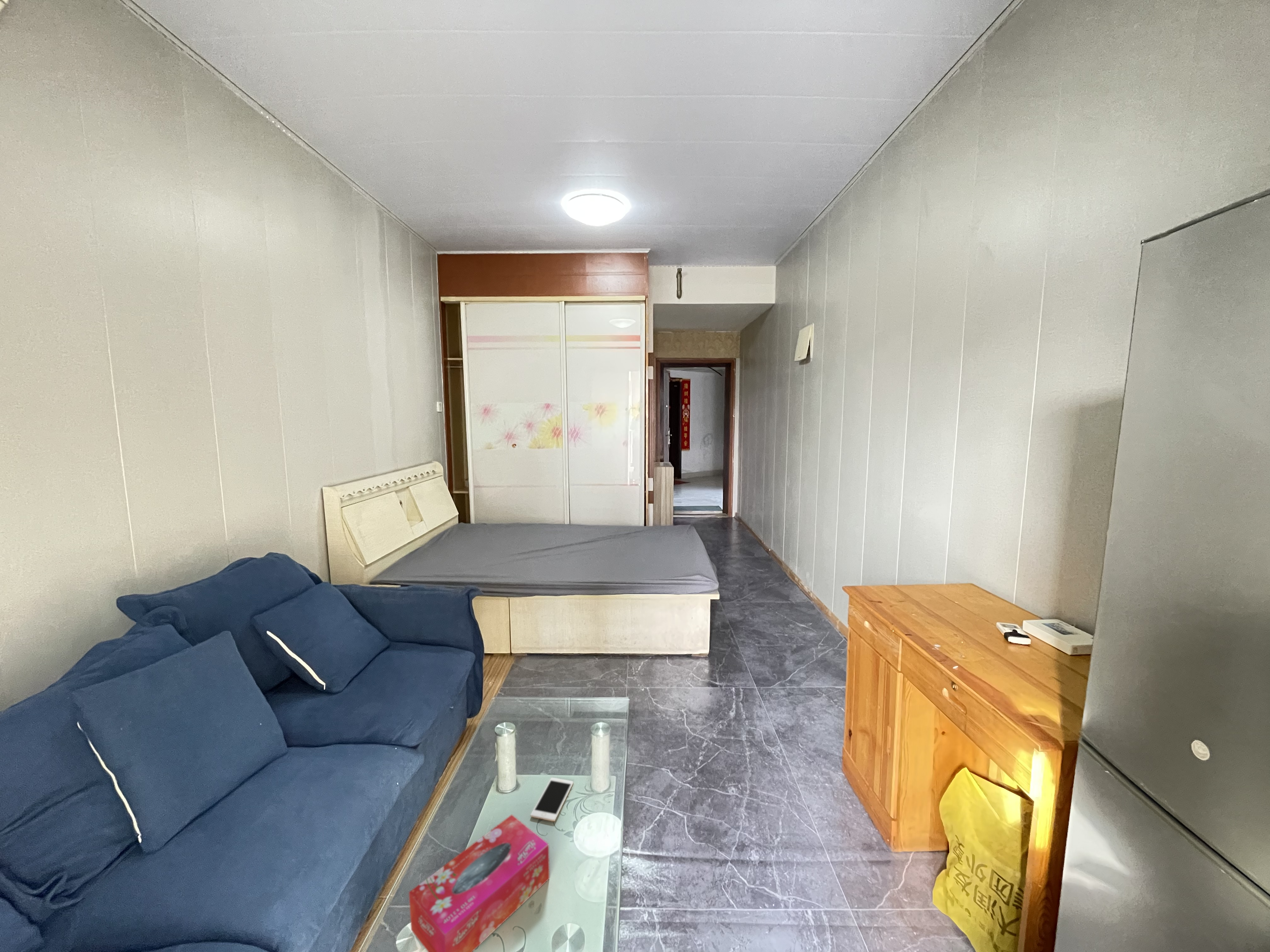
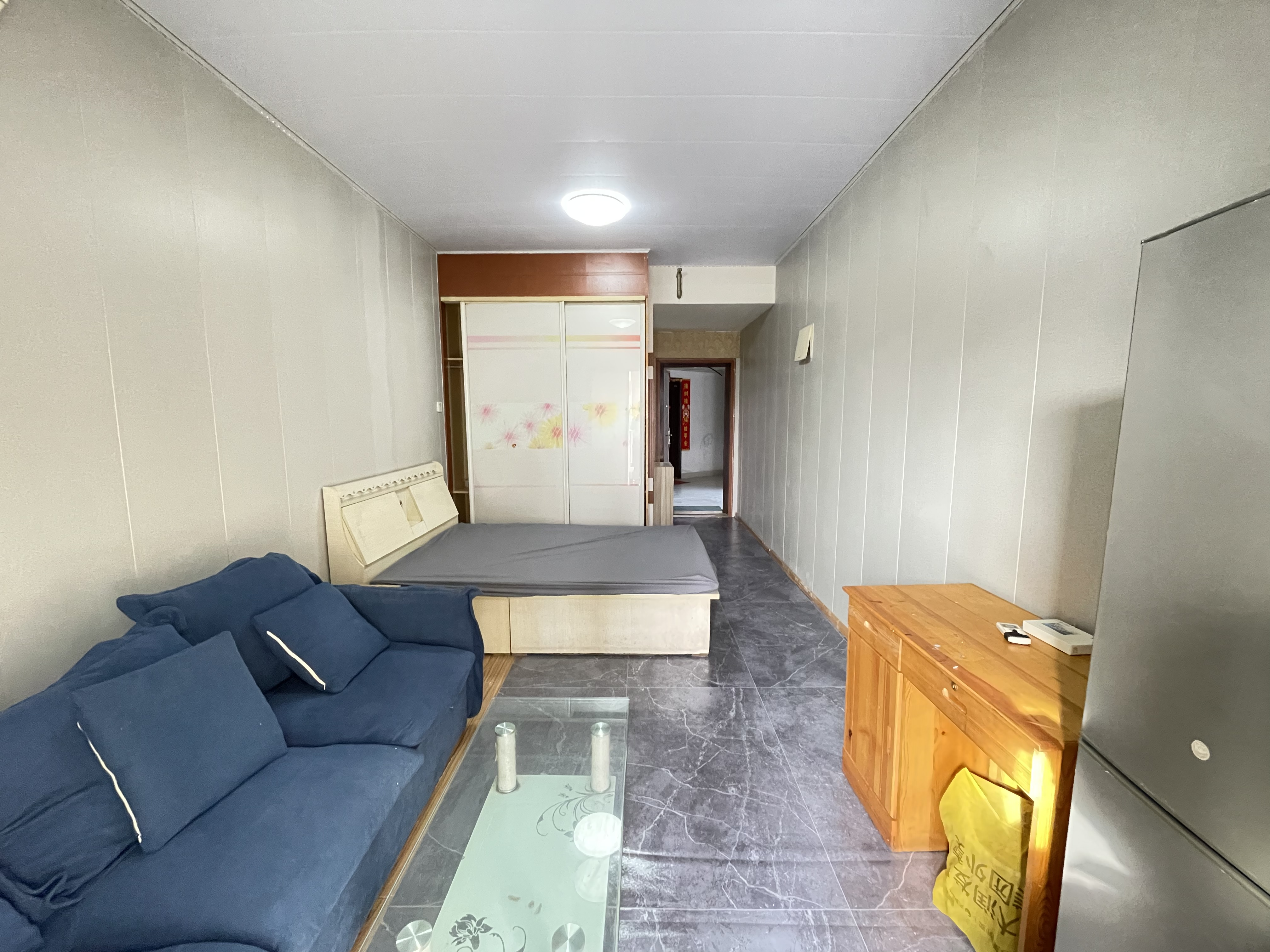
- cell phone (553, 798)
- tissue box (483, 885)
